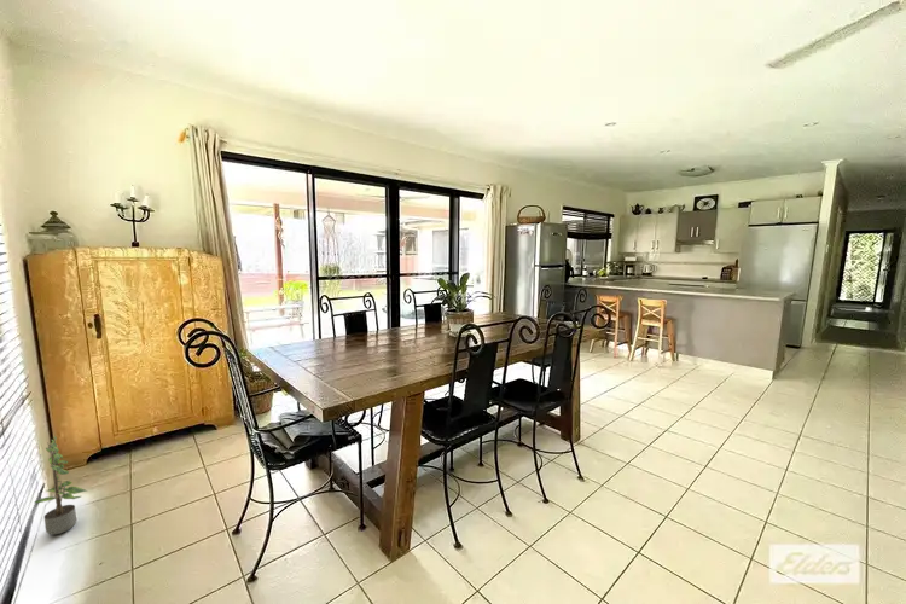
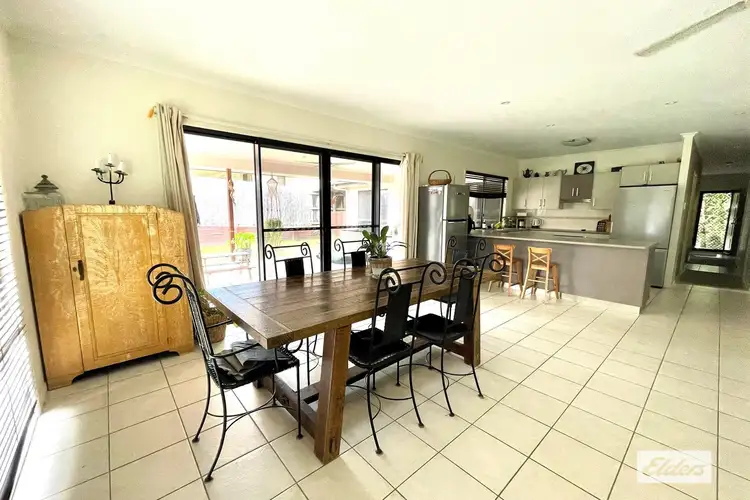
- potted plant (60, 481)
